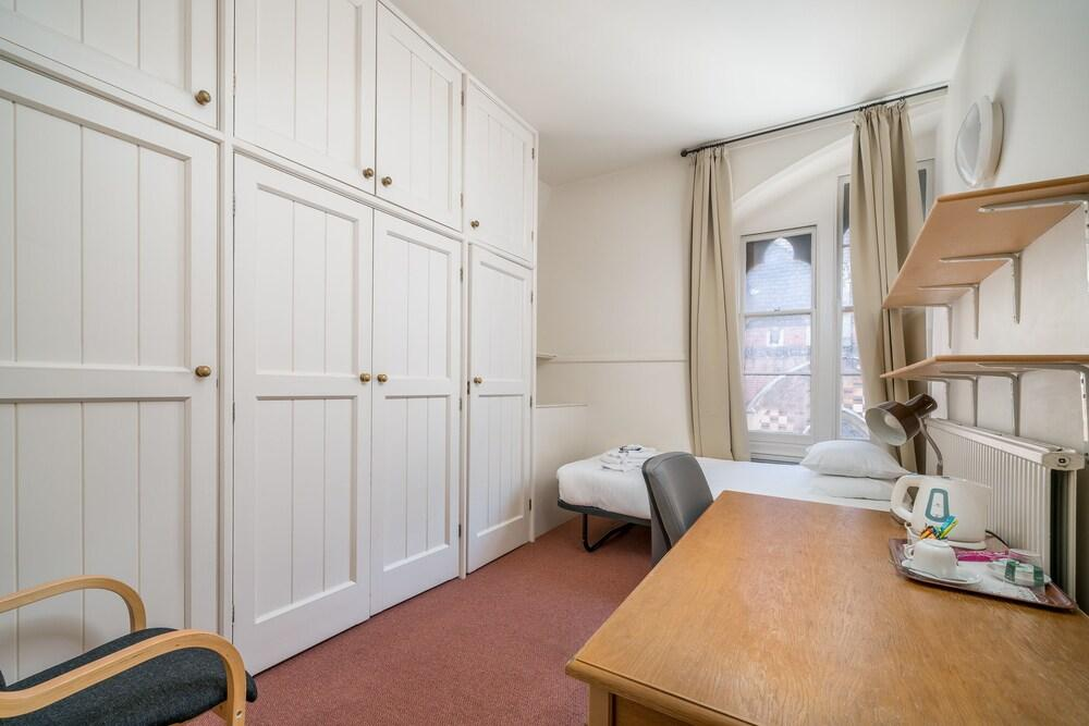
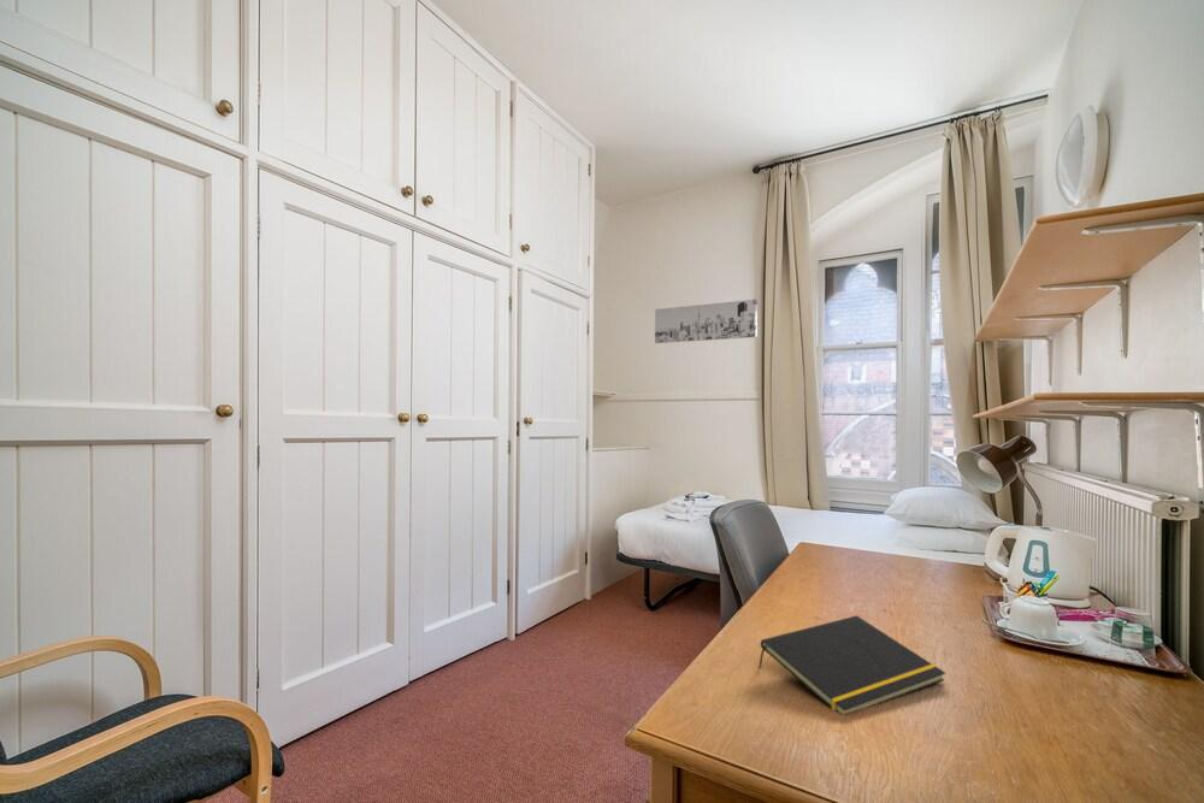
+ wall art (703, 321)
+ notepad (850, 659)
